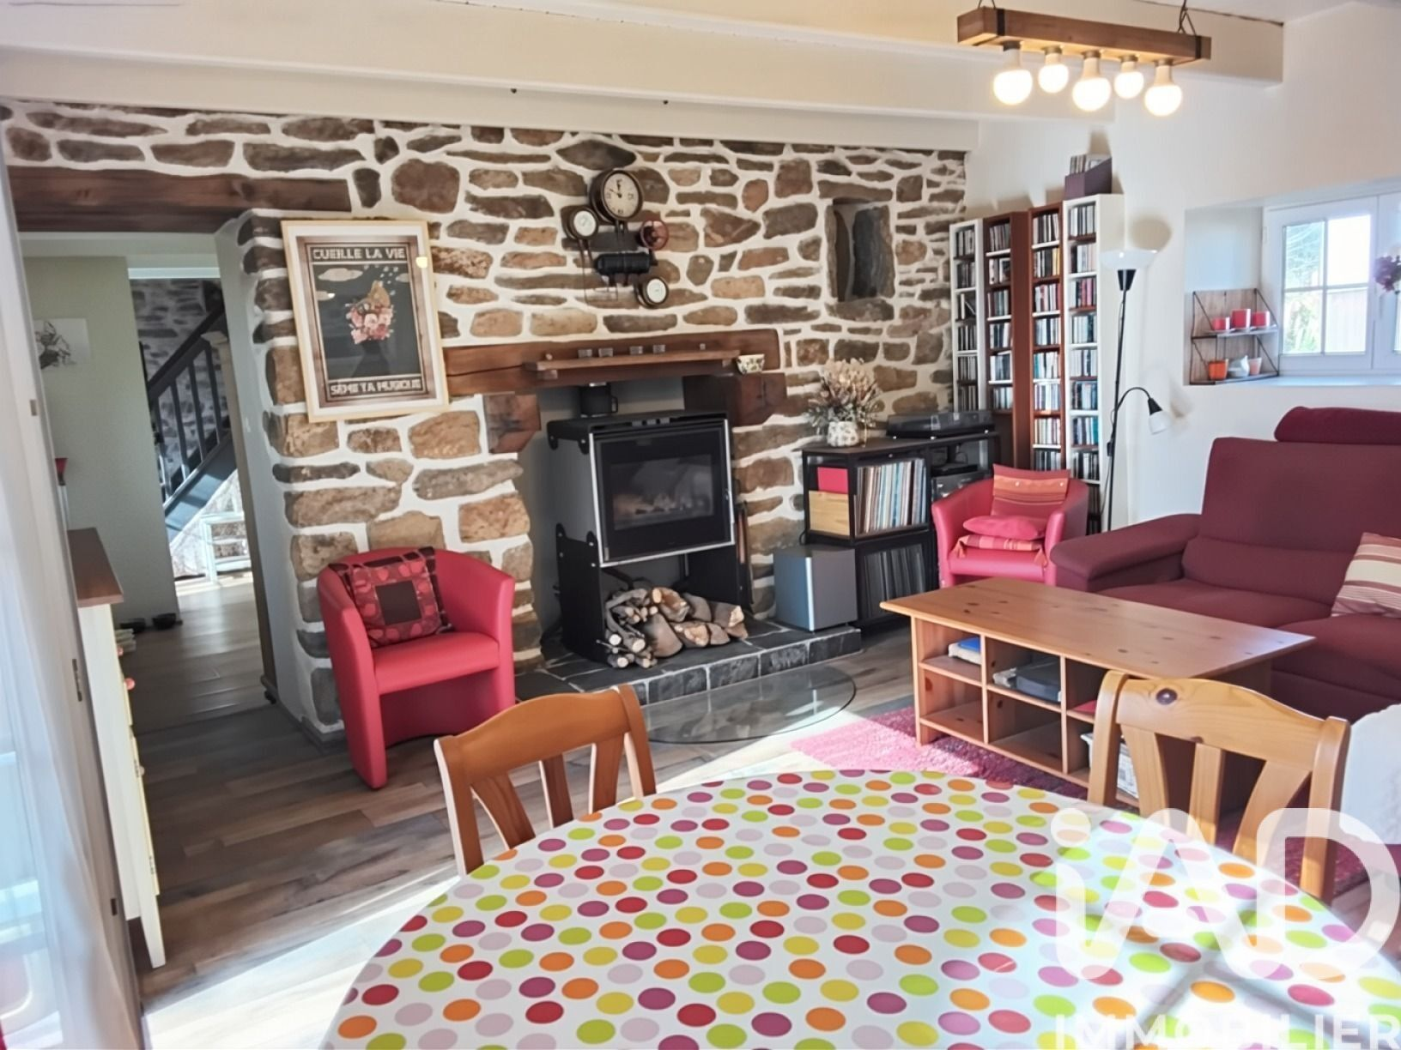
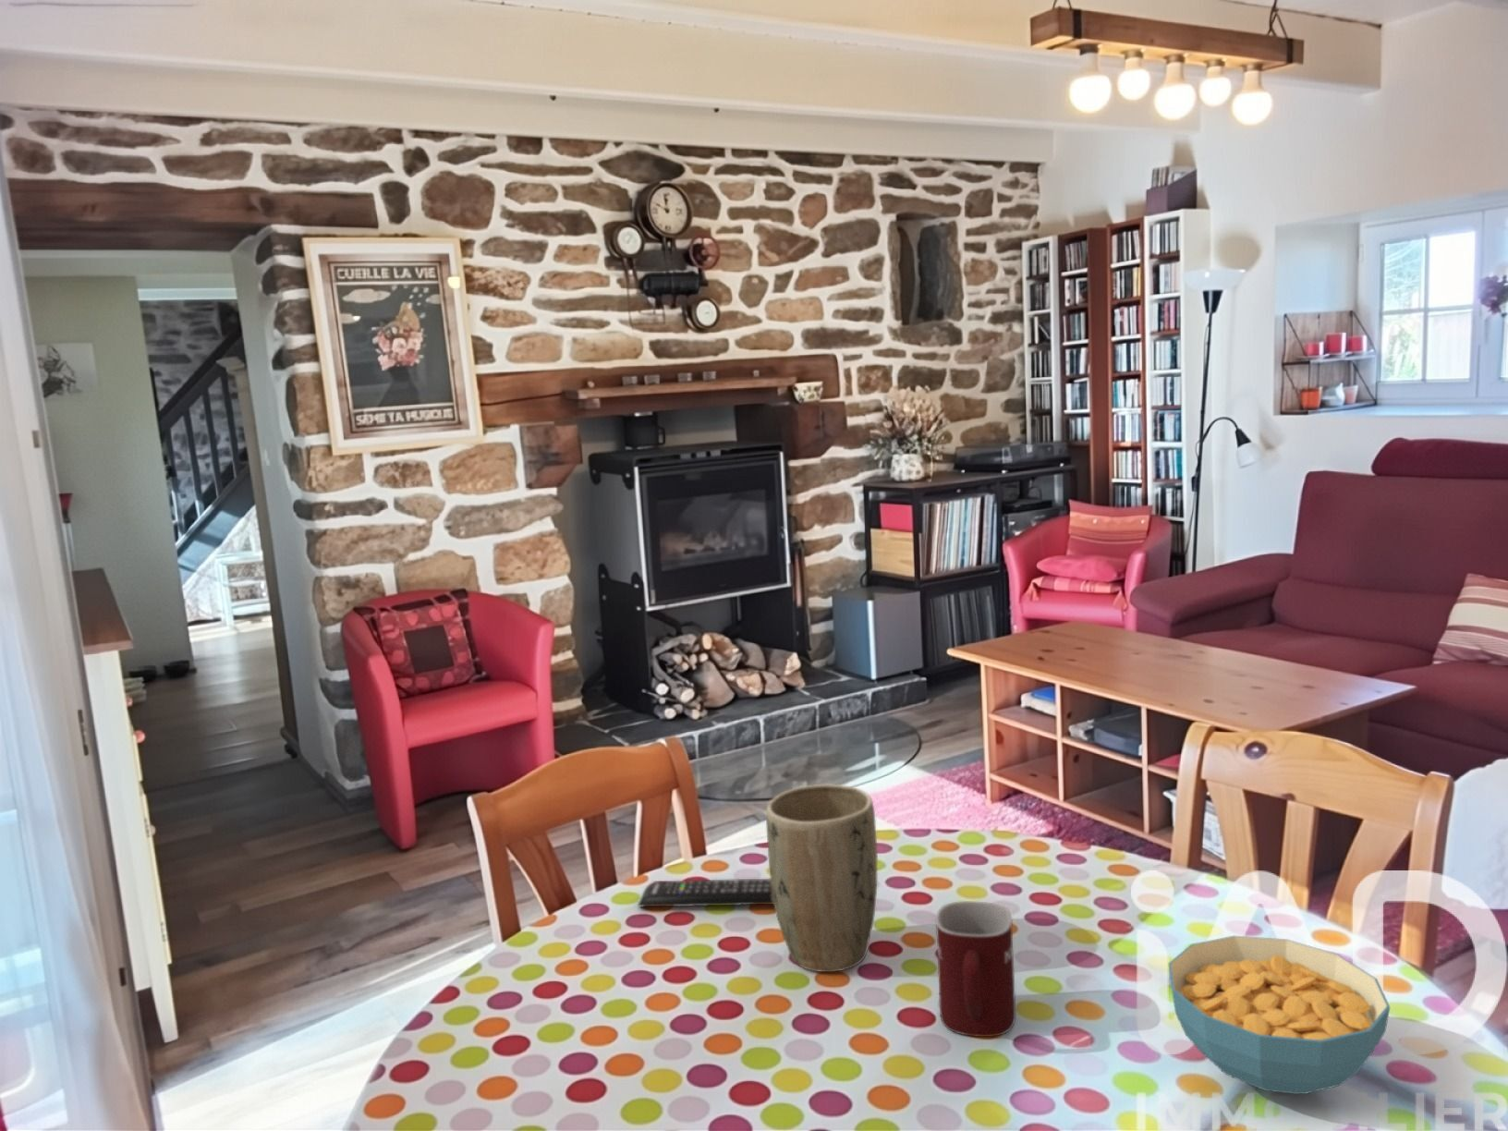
+ plant pot (824, 878)
+ mug (975, 975)
+ cereal bowl (1273, 1029)
+ remote control (716, 893)
